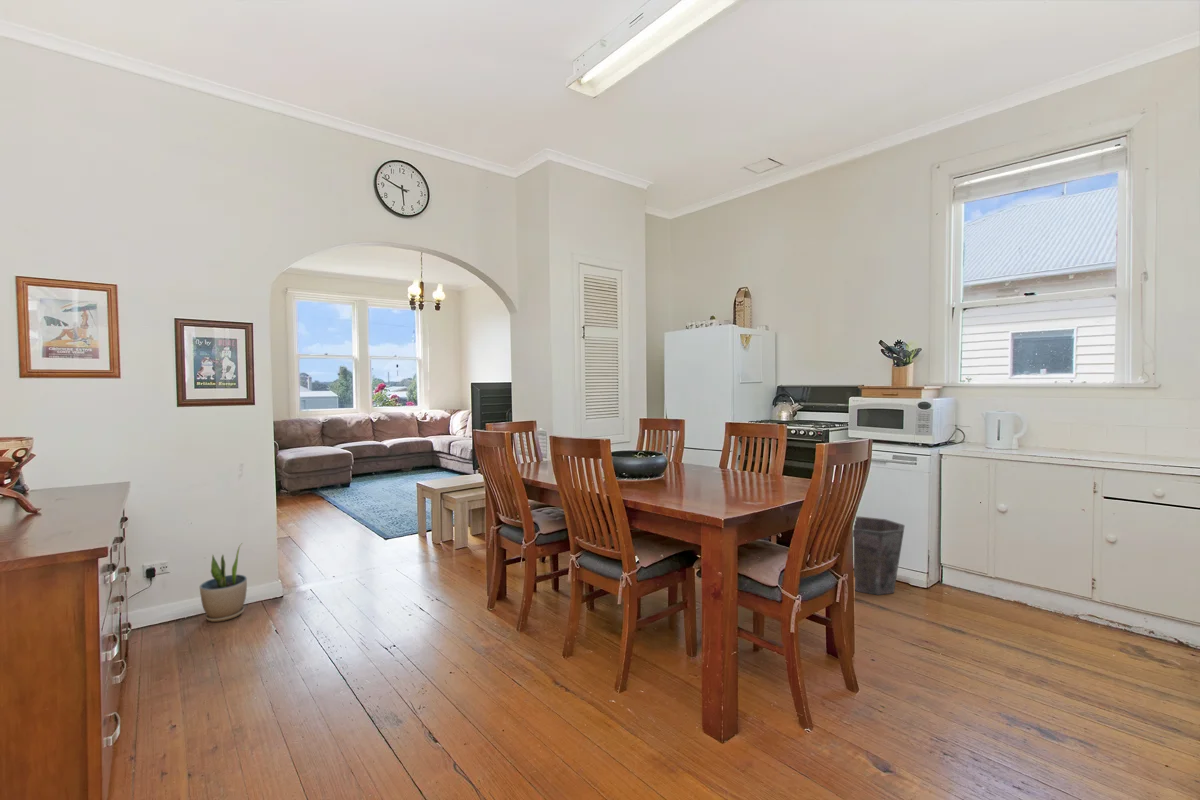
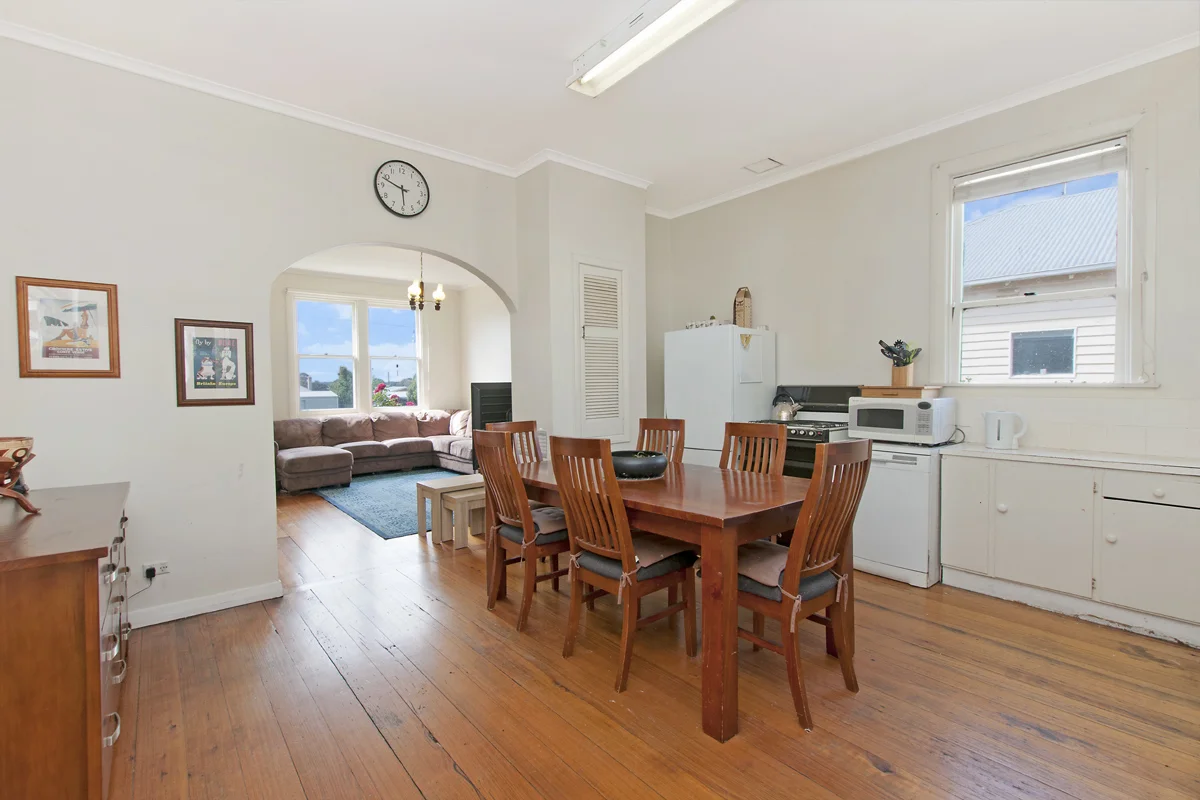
- waste bin (869, 555)
- potted plant (223, 580)
